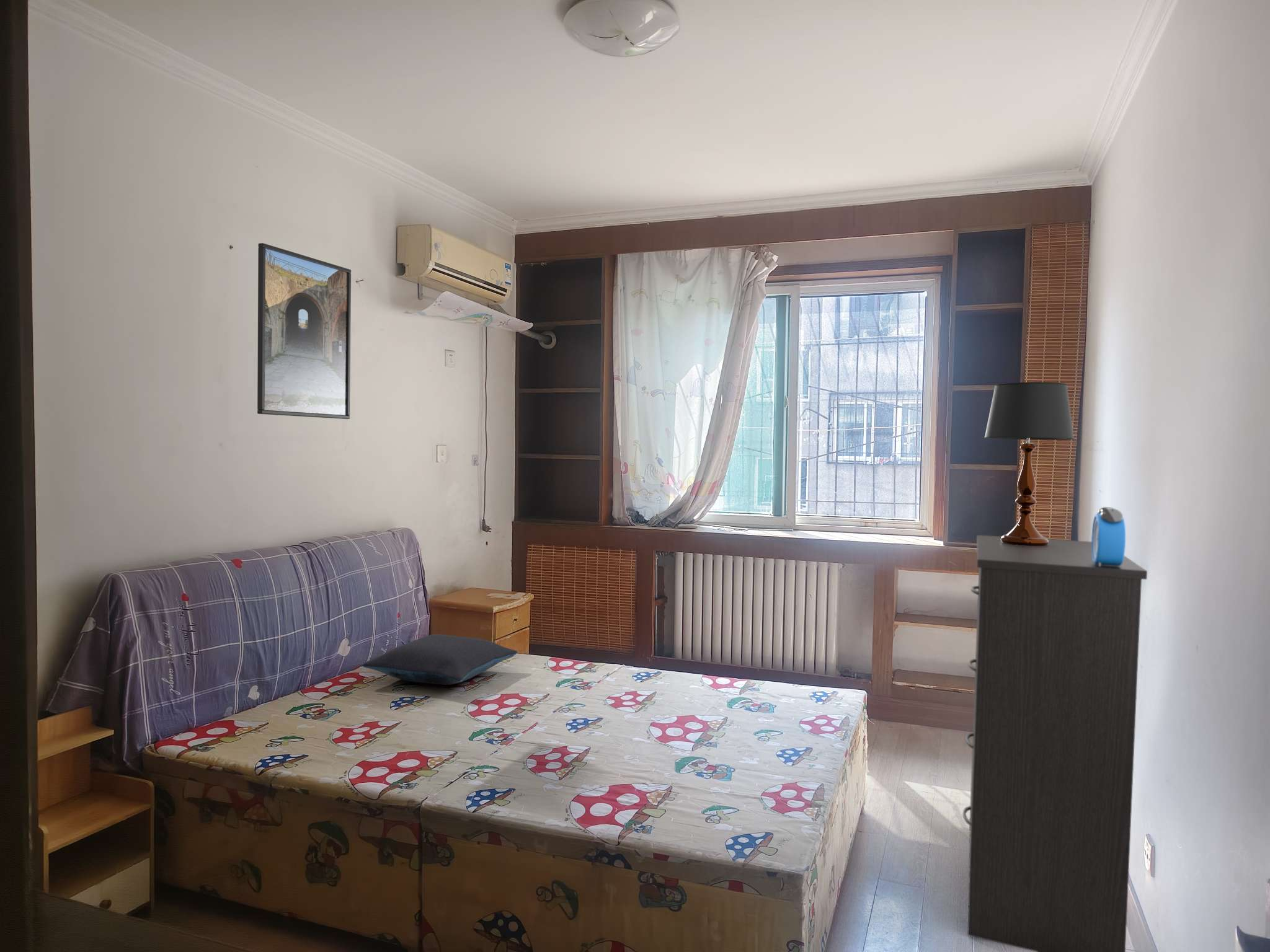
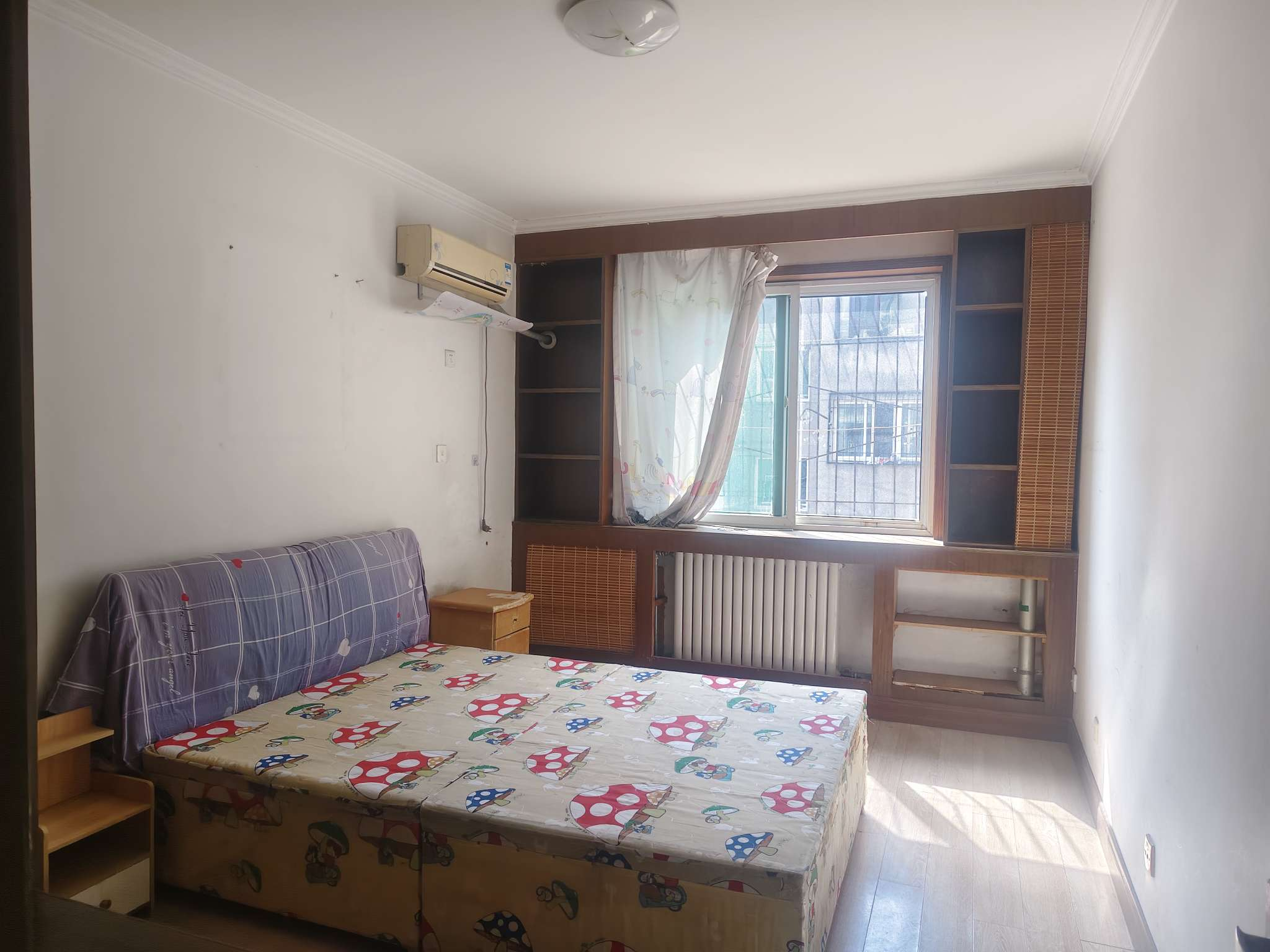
- table lamp (1027, 464)
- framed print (307, 337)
- alarm clock (1108, 536)
- dresser (1039, 720)
- pillow (442, 659)
